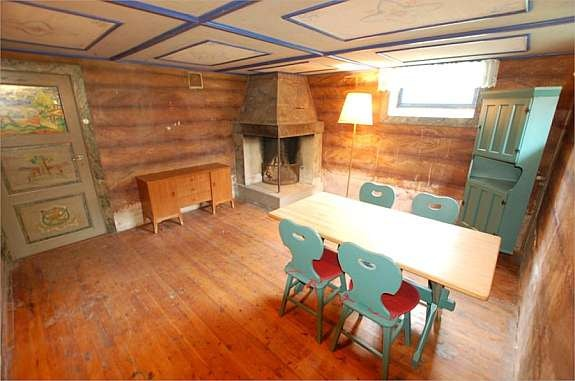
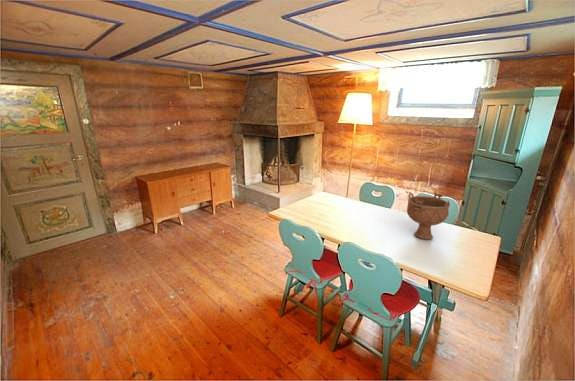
+ decorative bowl (425, 216)
